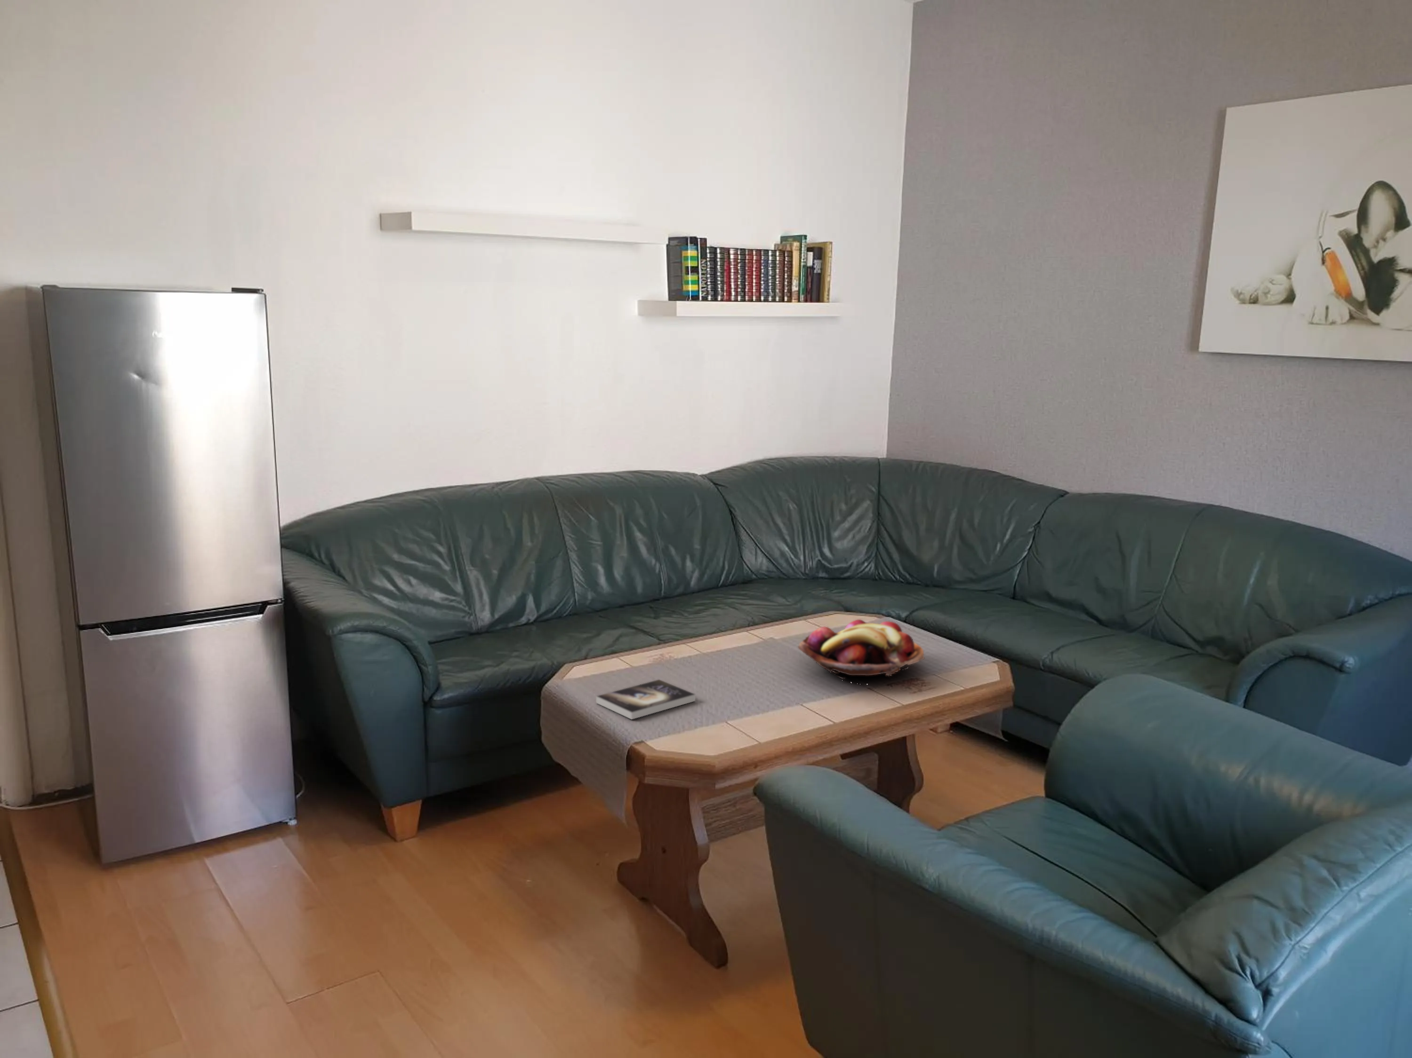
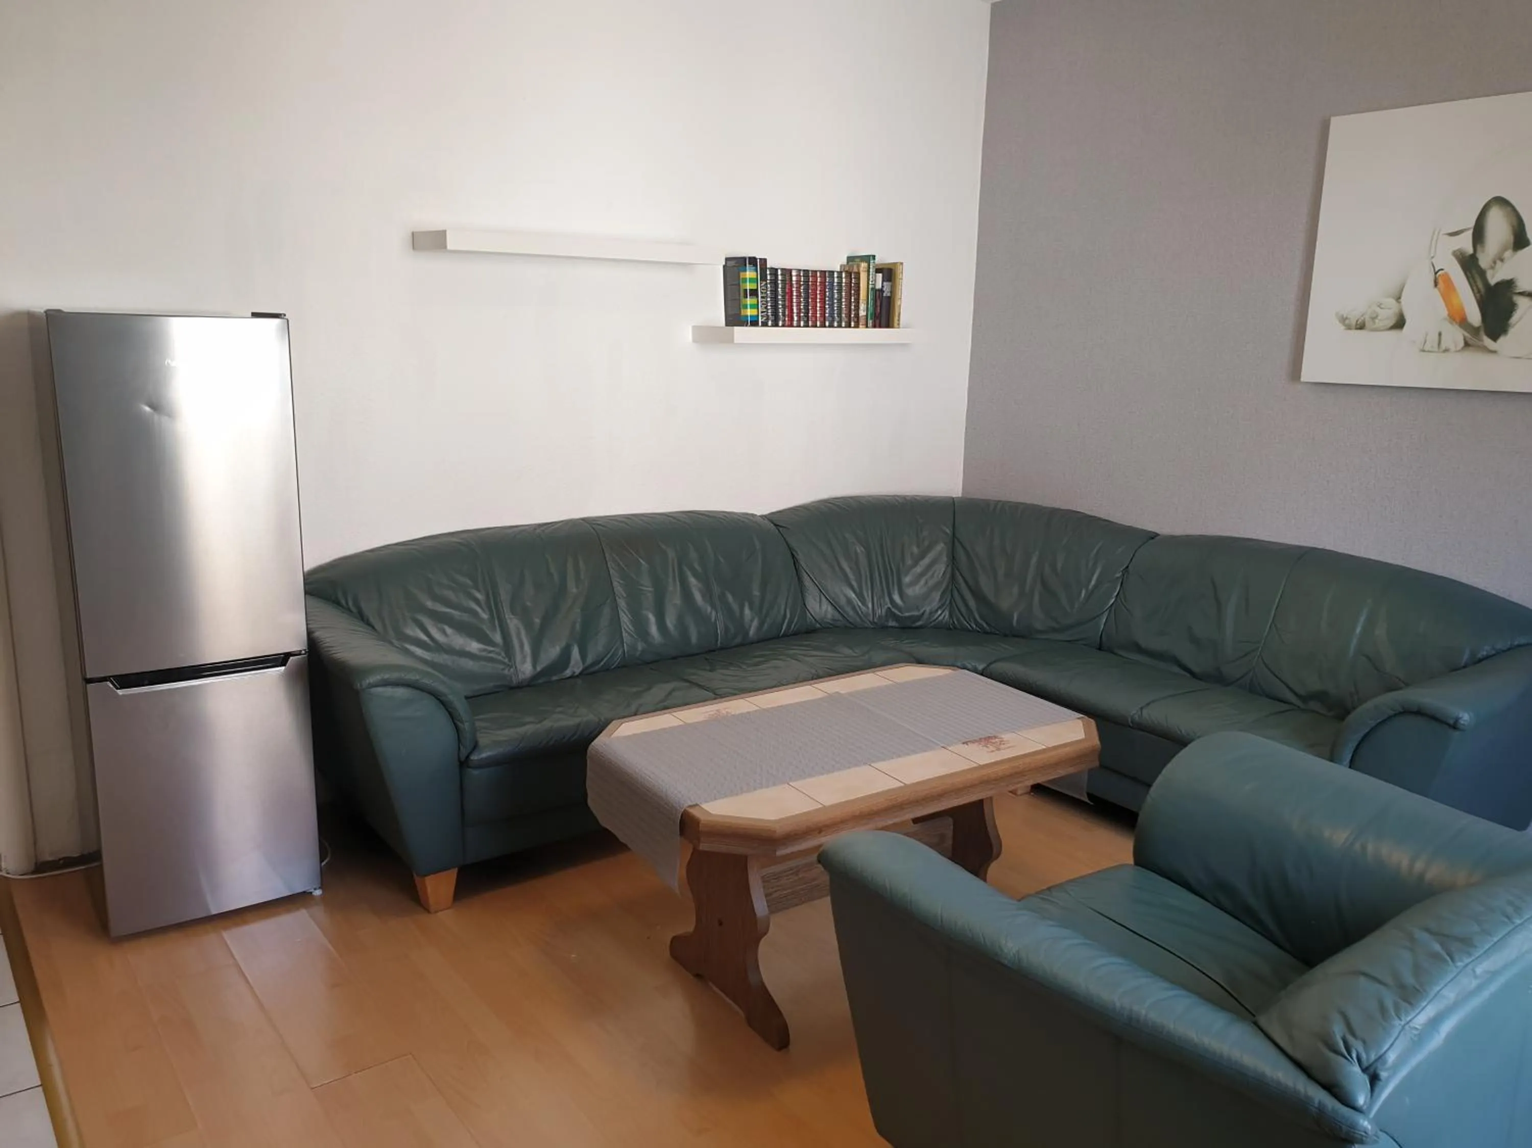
- book (646, 698)
- fruit basket (863, 646)
